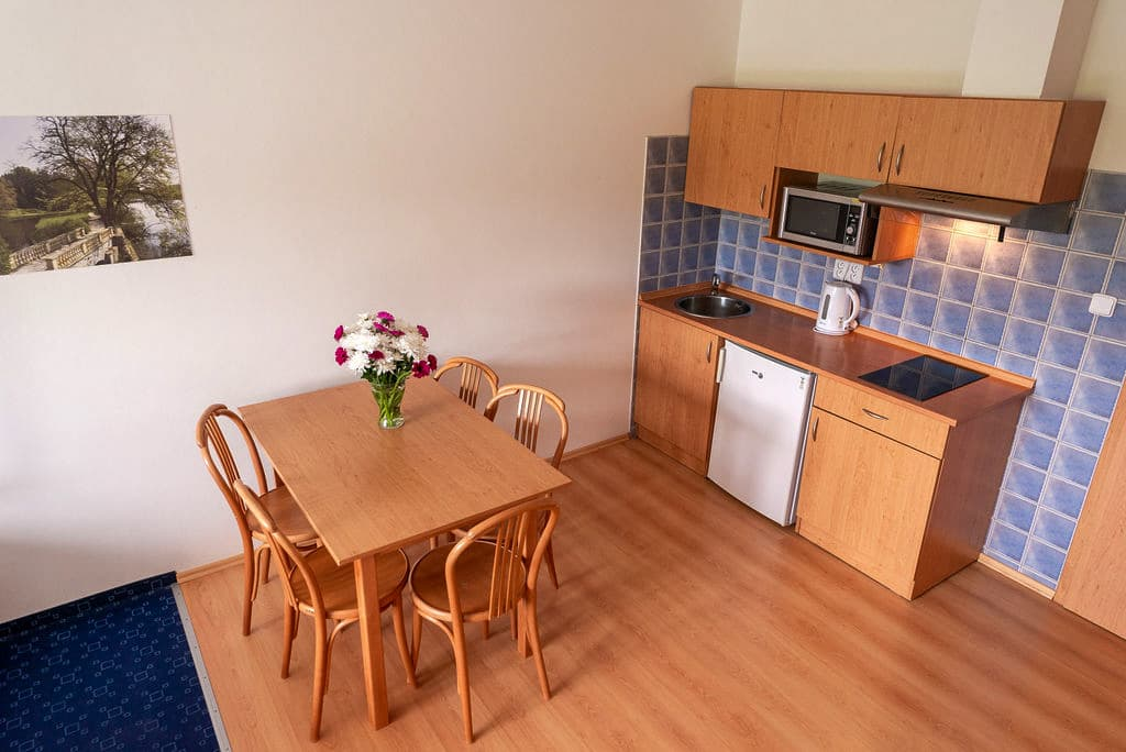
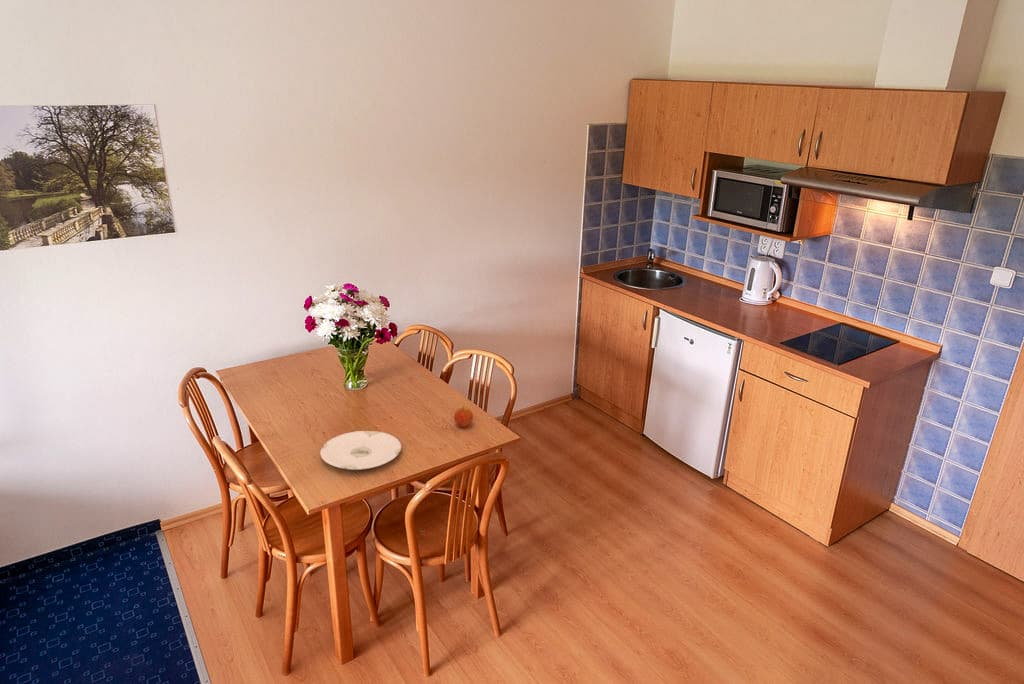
+ fruit (463, 416)
+ plate (361, 451)
